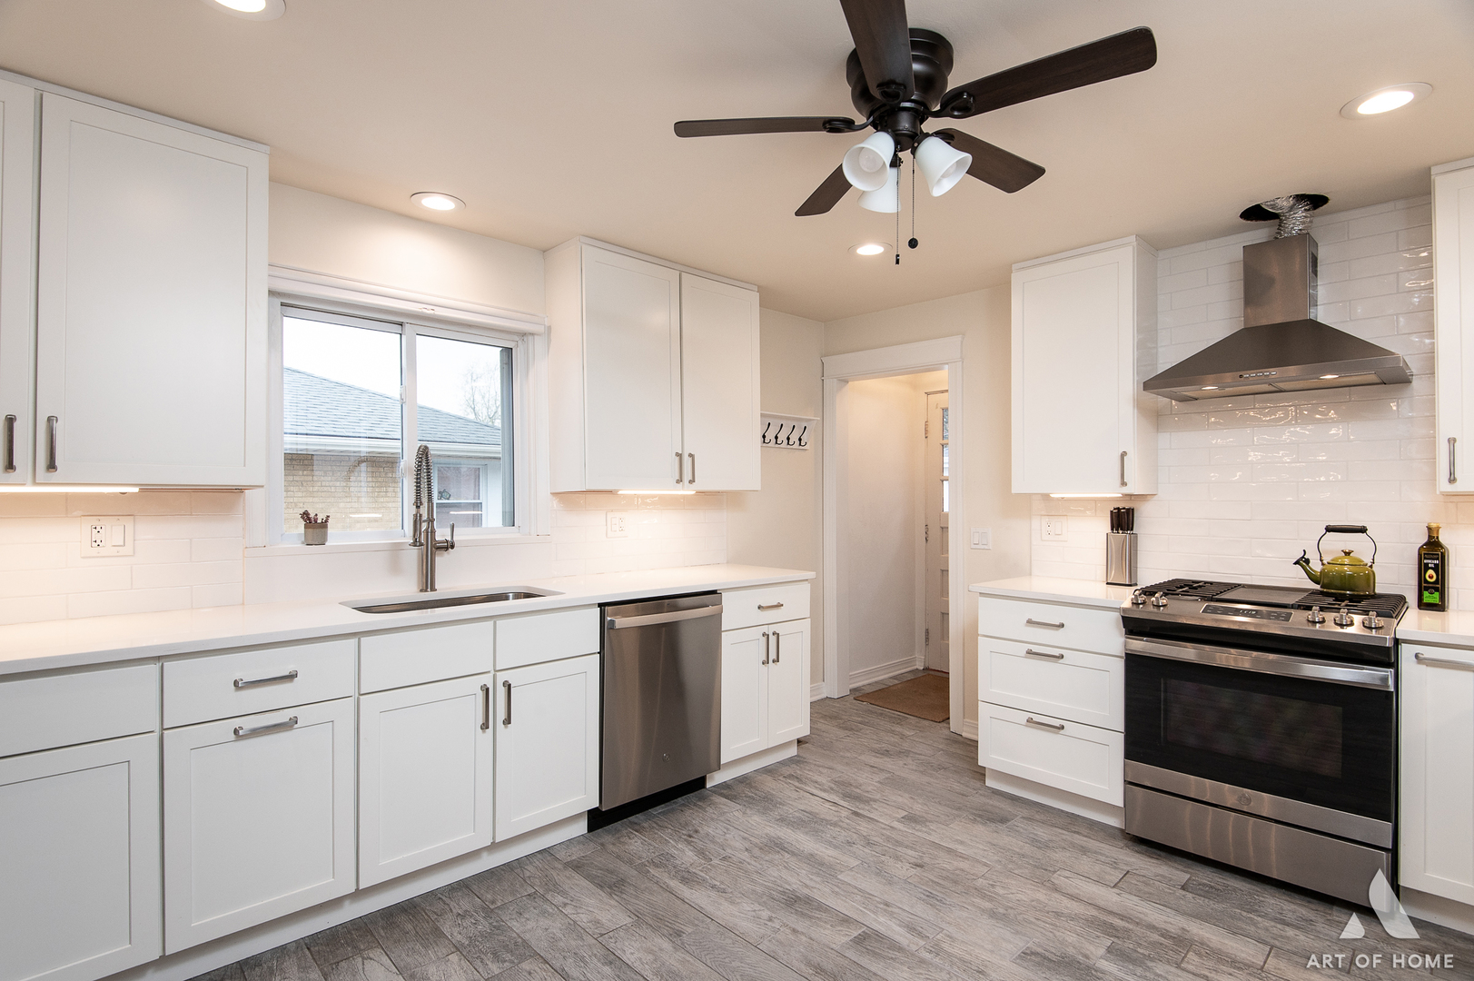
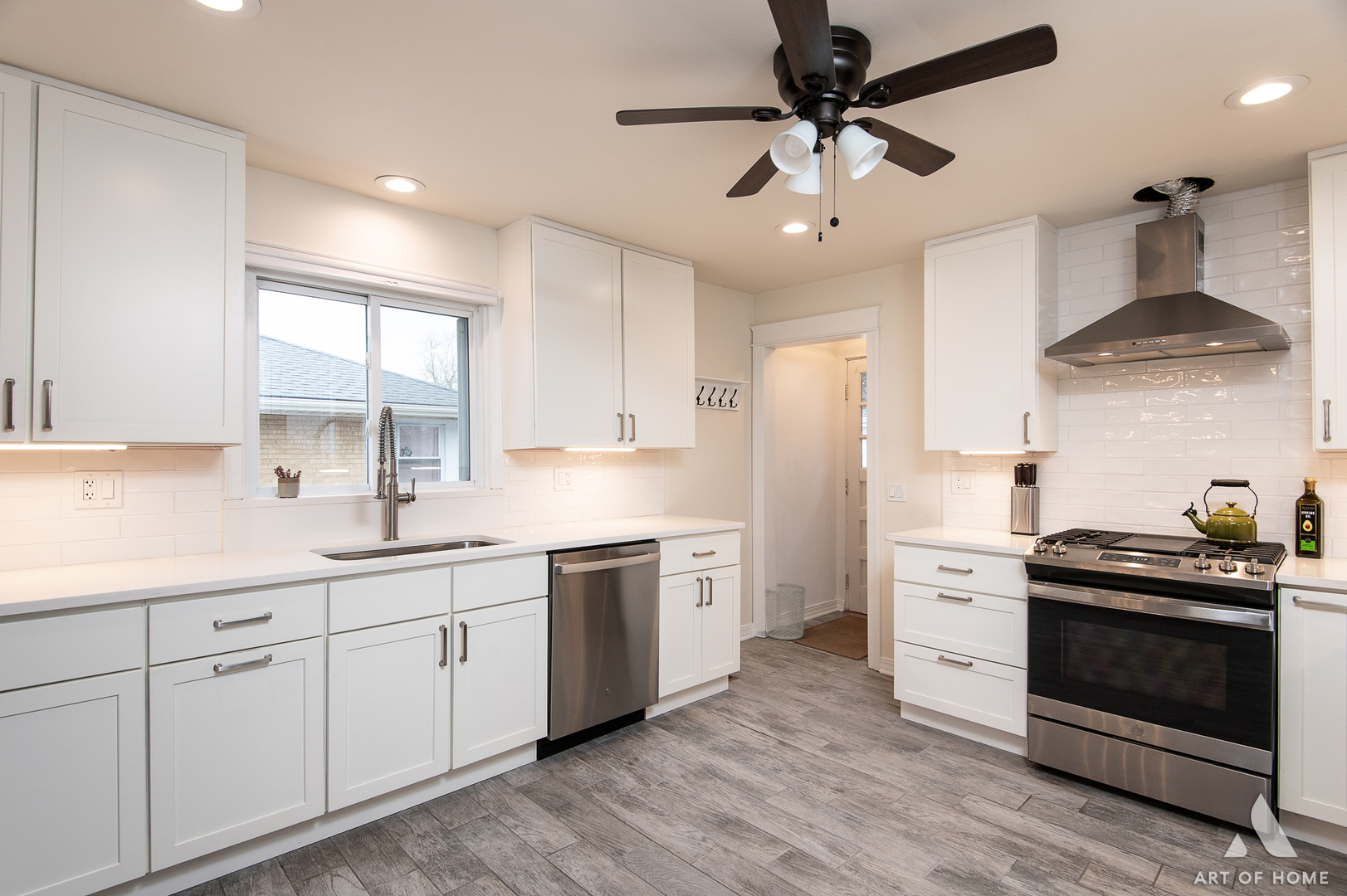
+ waste bin (784, 611)
